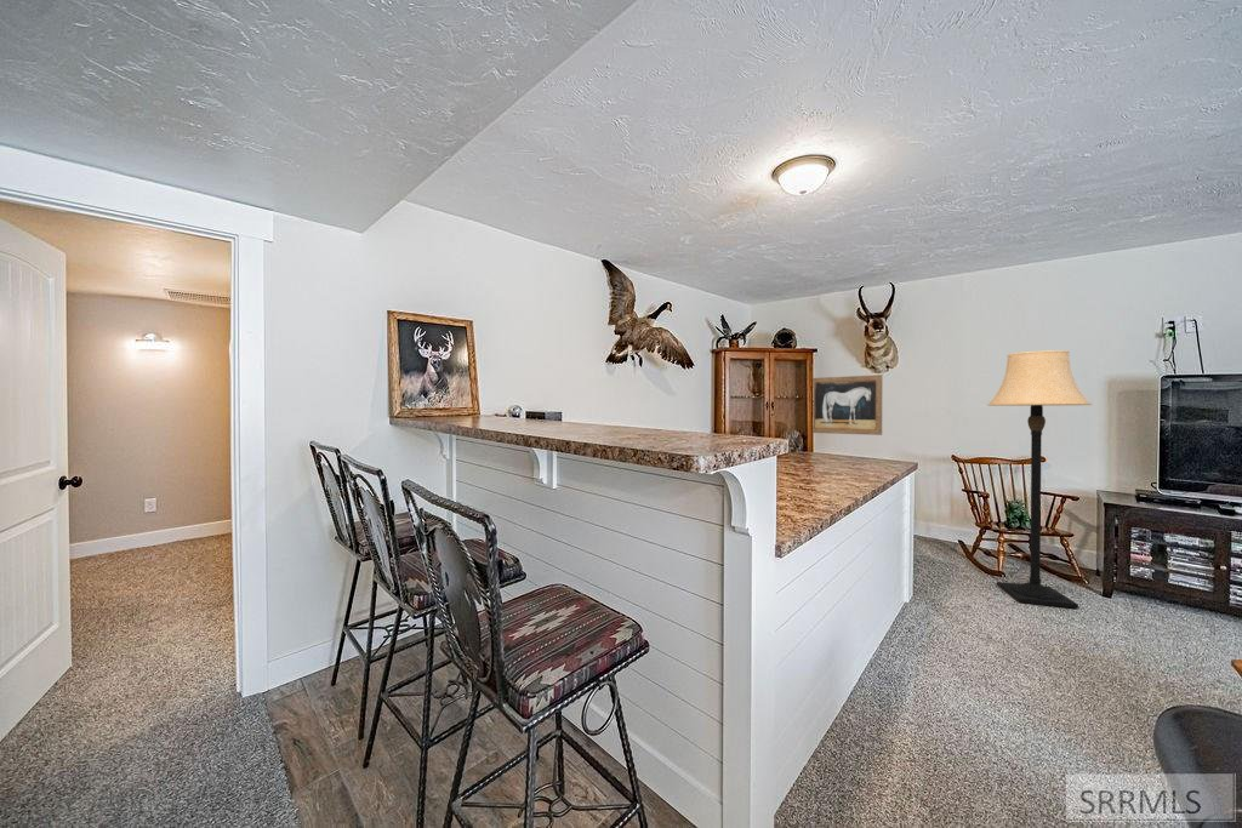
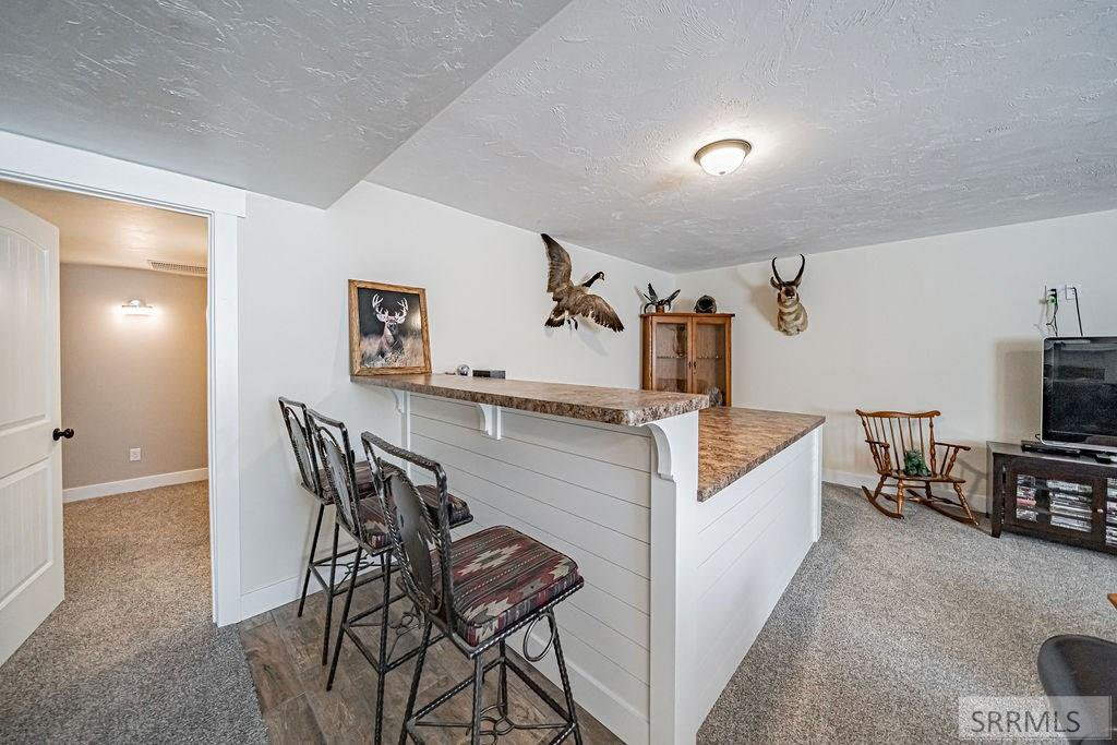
- wall art (844, 405)
- lamp (1036, 474)
